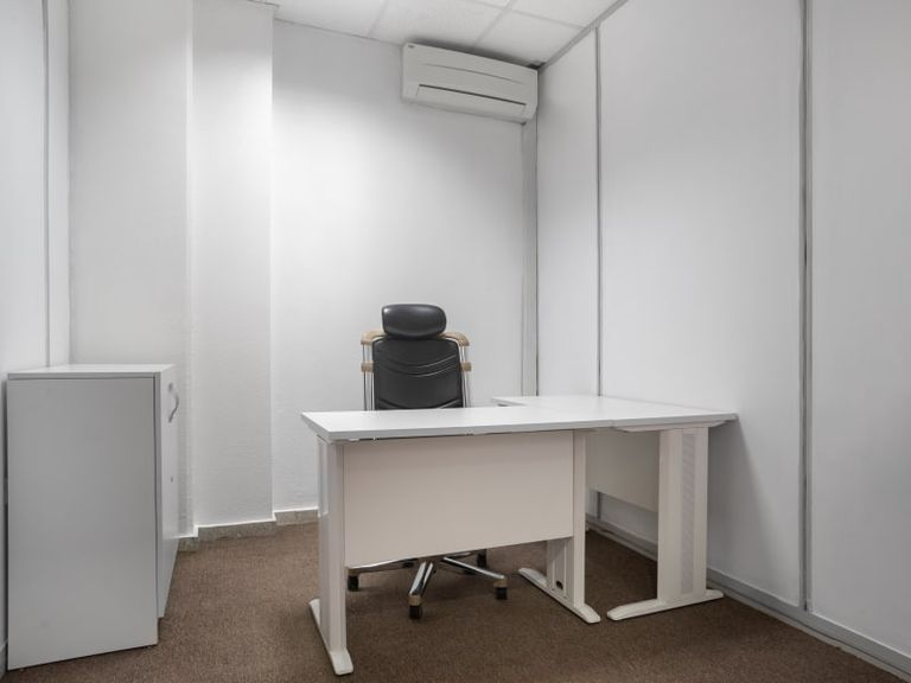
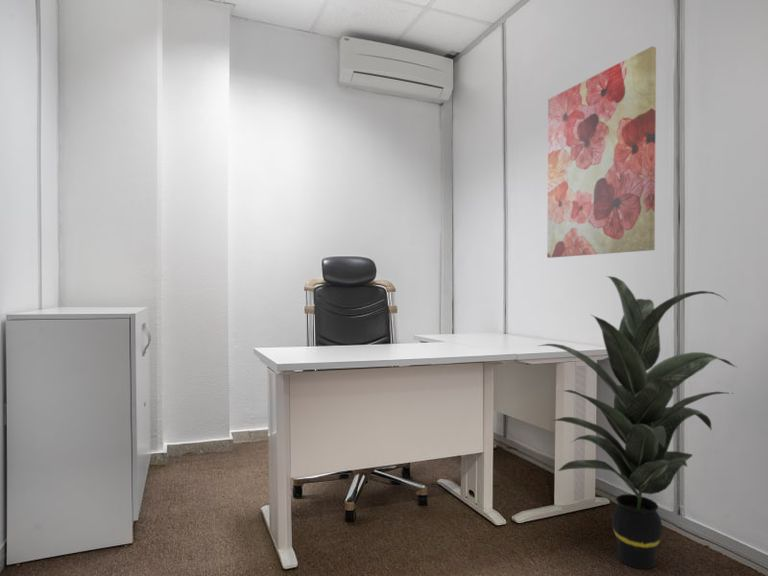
+ wall art (594, 165)
+ indoor plant (634, 414)
